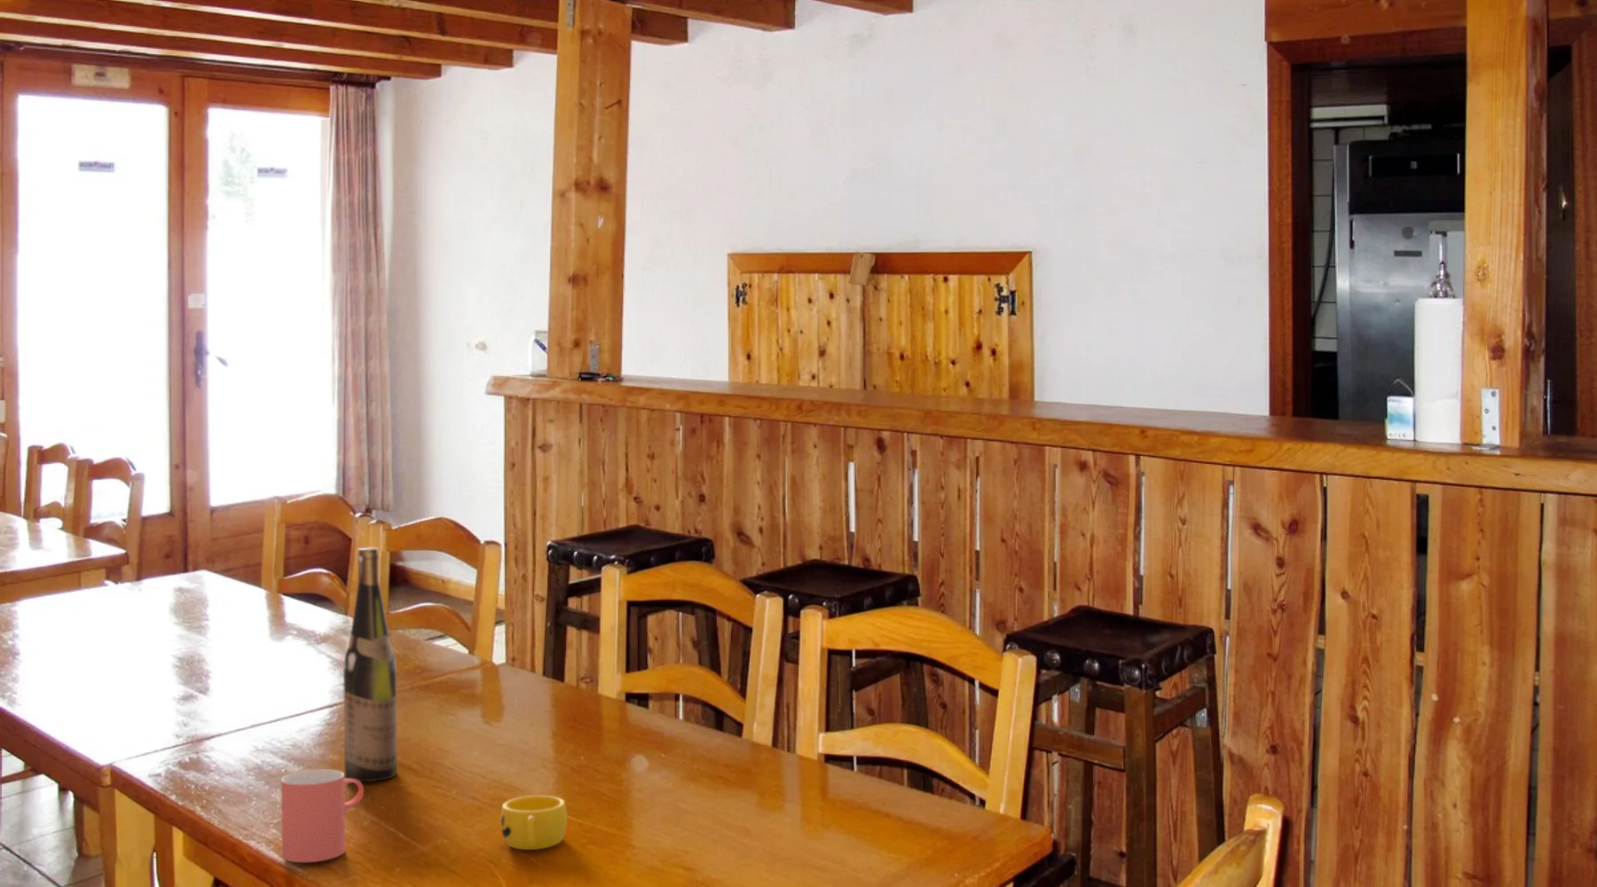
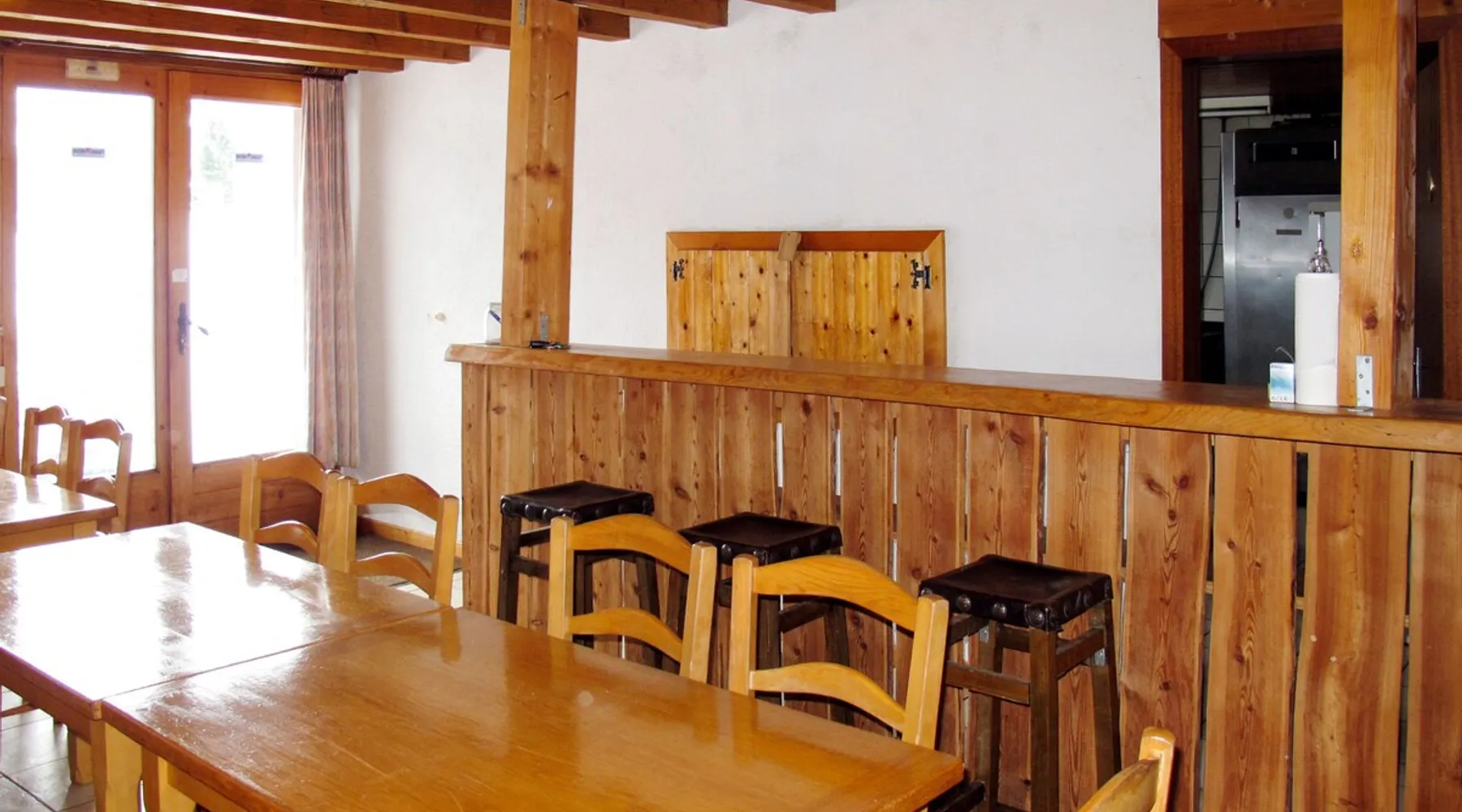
- cup (533, 825)
- wine bottle (369, 662)
- cup (324, 812)
